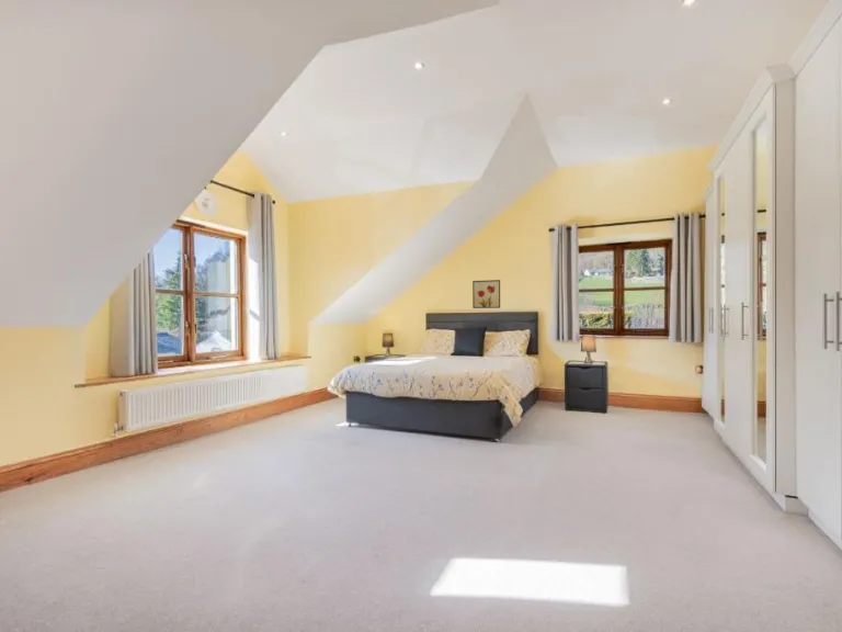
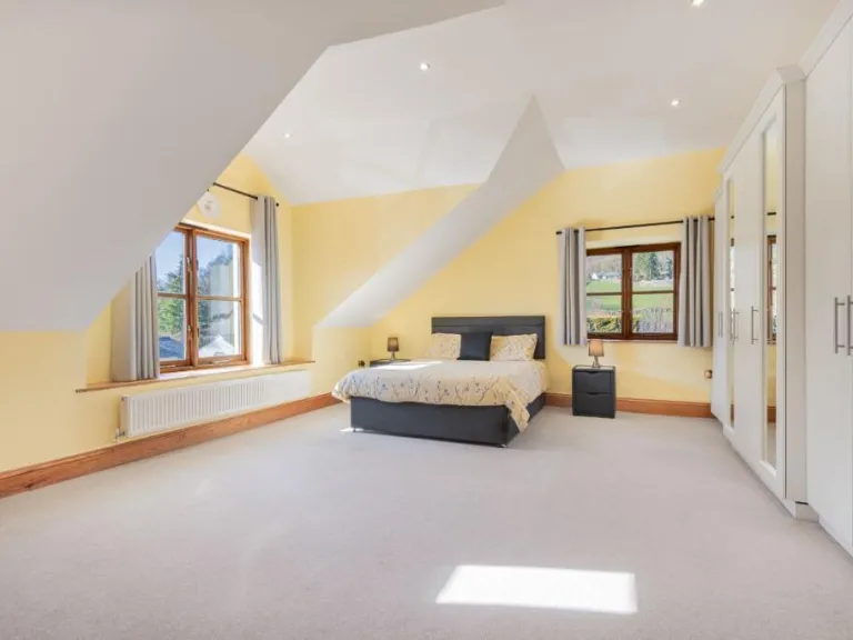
- wall art (486, 294)
